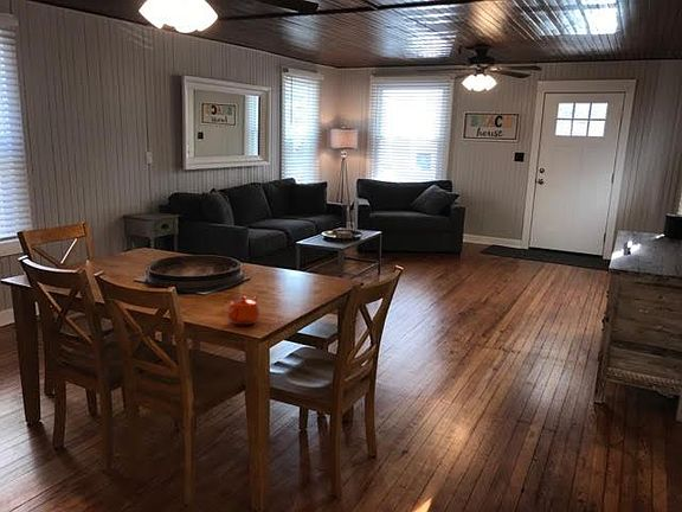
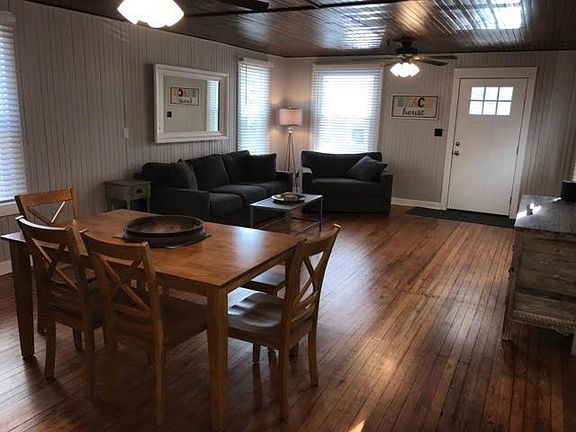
- teapot (244, 308)
